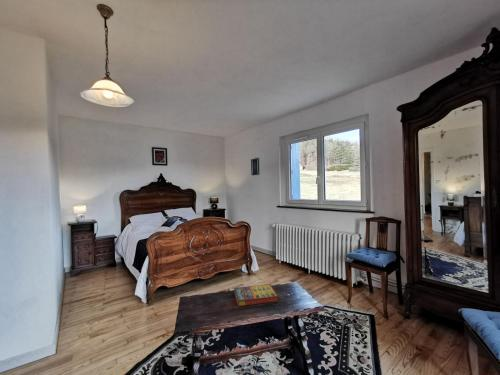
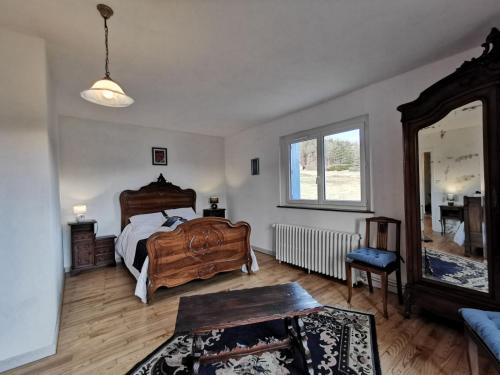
- game compilation box (255, 294)
